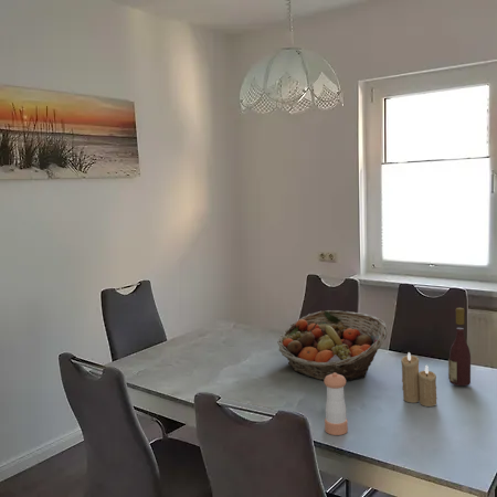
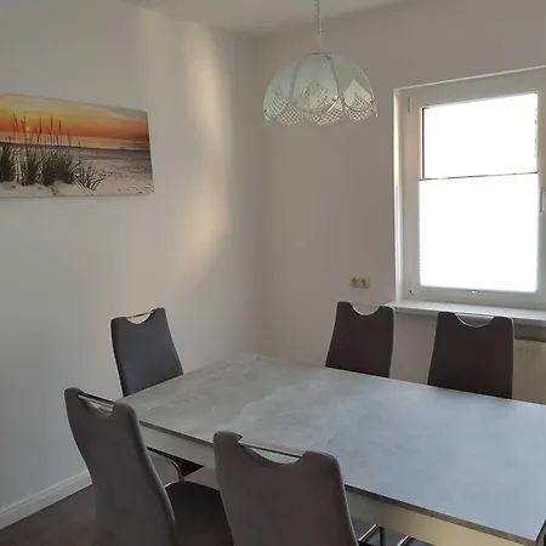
- pepper shaker (335, 401)
- fruit basket (330, 343)
- candle (419, 378)
- wine bottle (459, 346)
